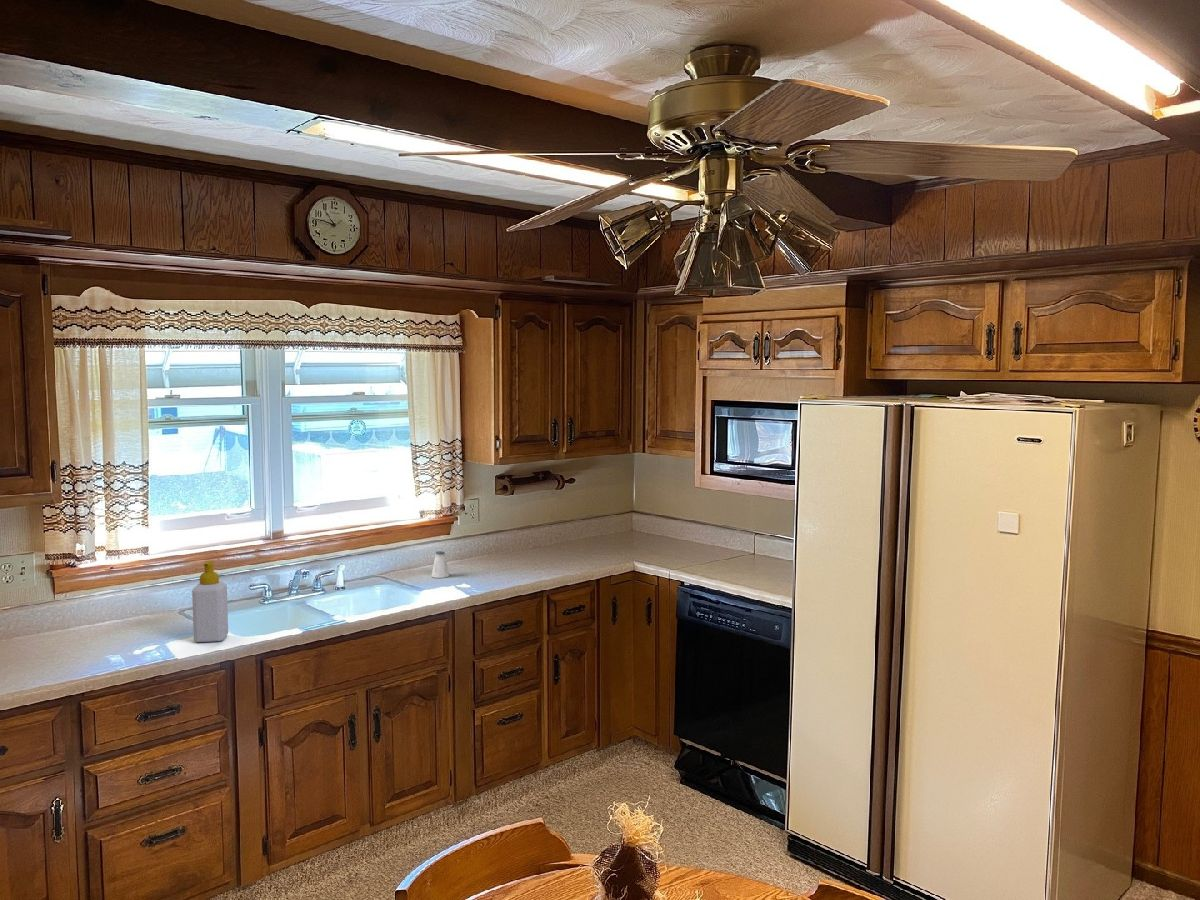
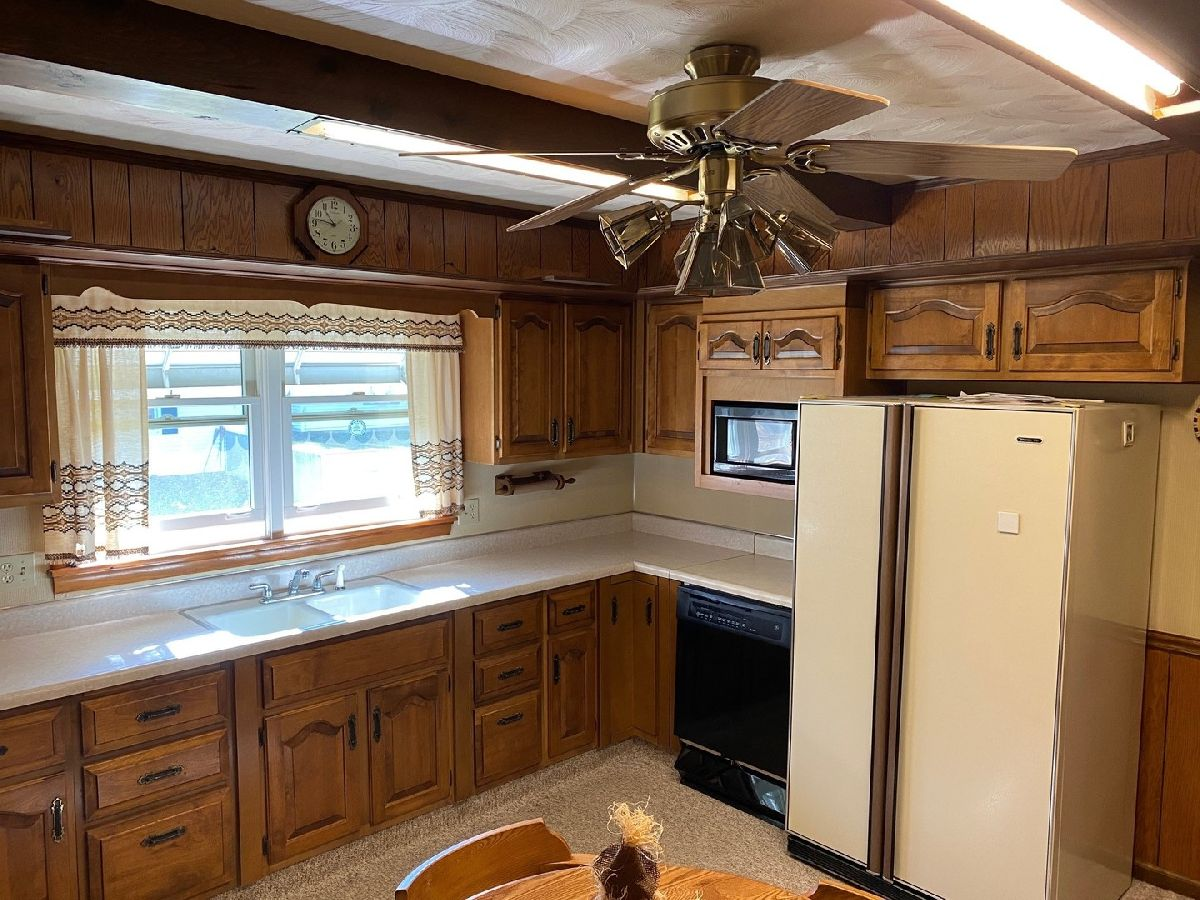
- saltshaker (440, 563)
- soap bottle (210, 600)
